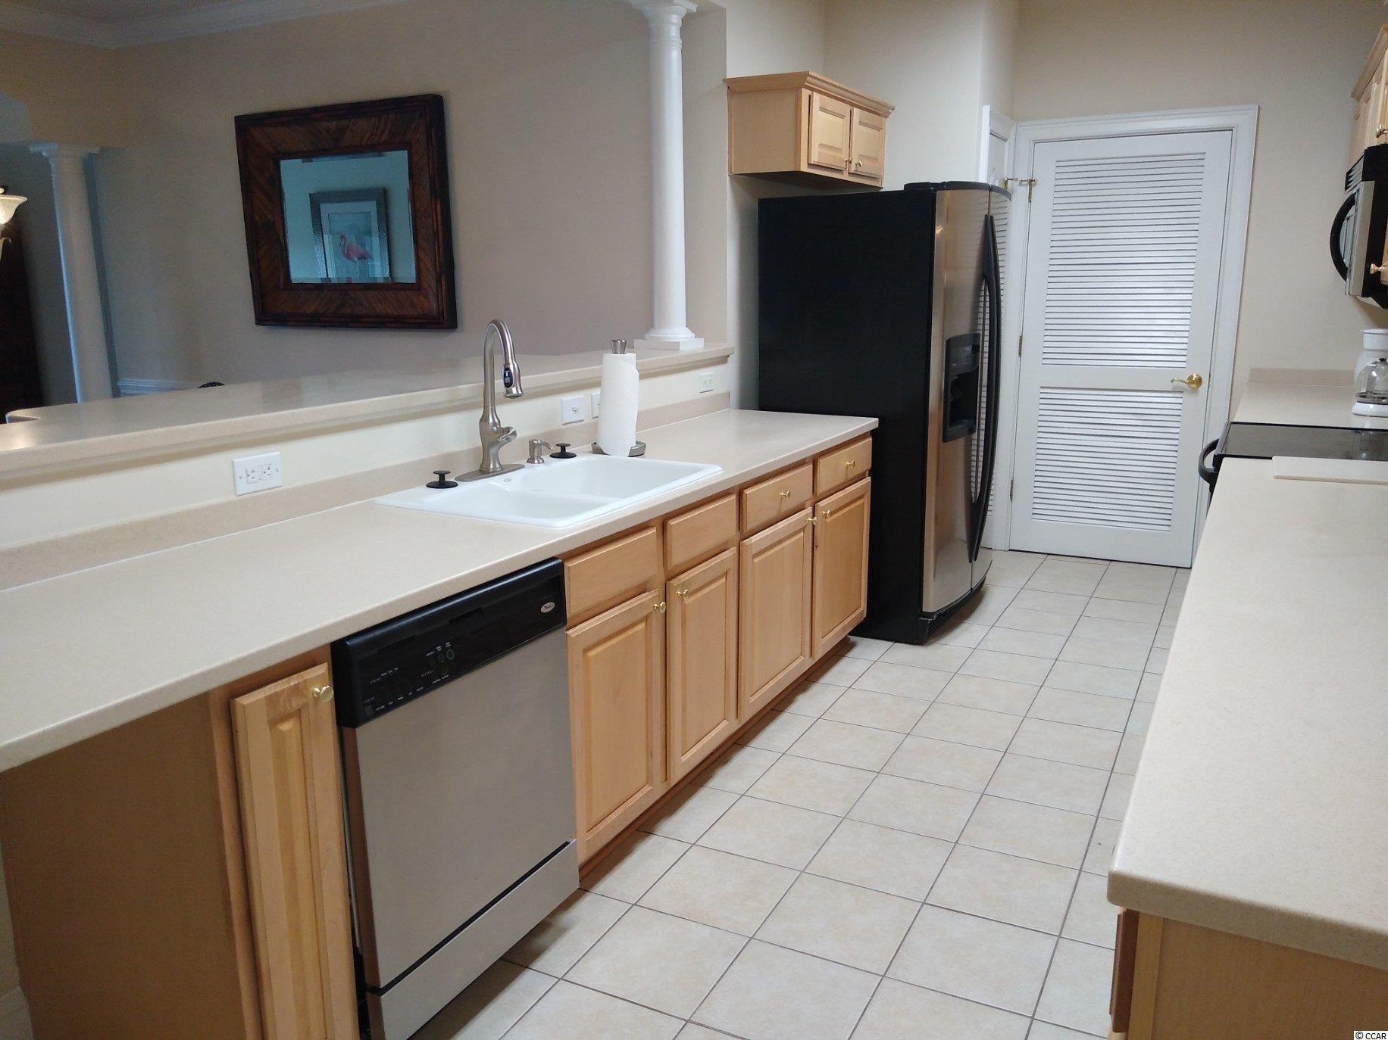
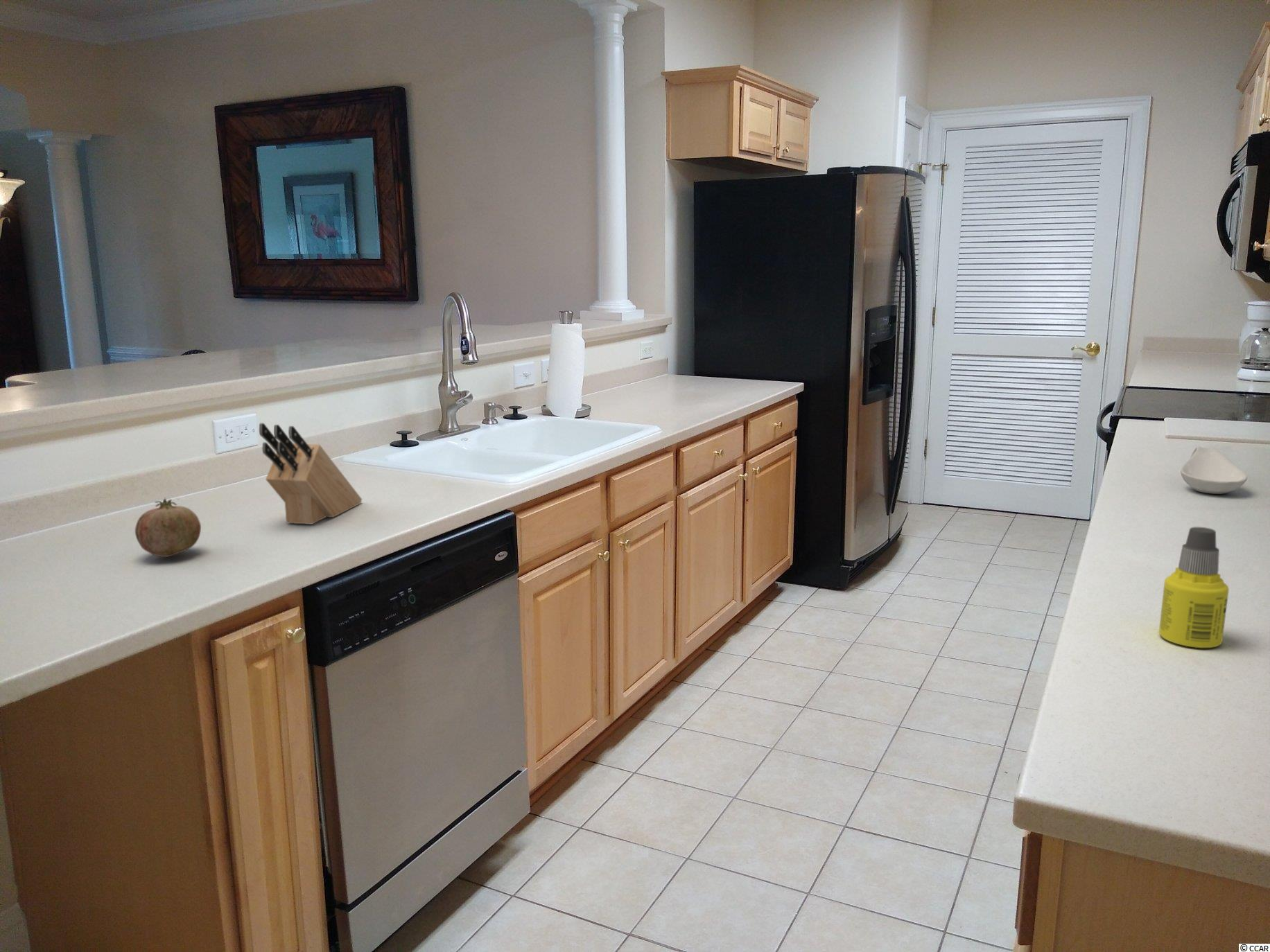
+ bottle (1196, 584)
+ spoon rest (1208, 468)
+ knife block (309, 466)
+ fruit (168, 527)
